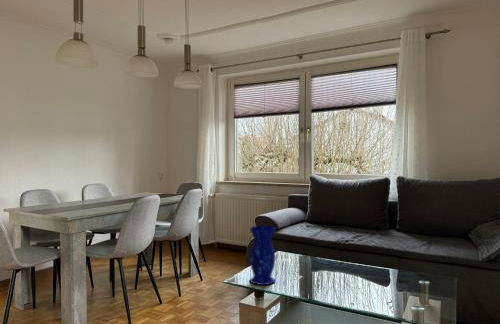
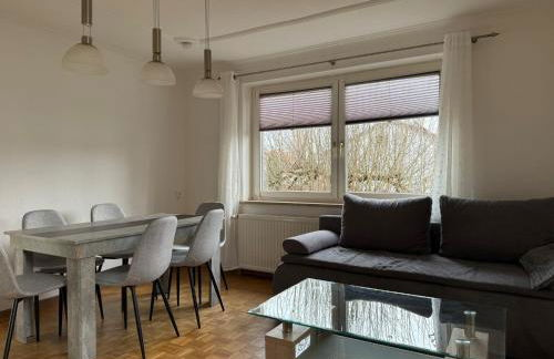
- vase (262, 254)
